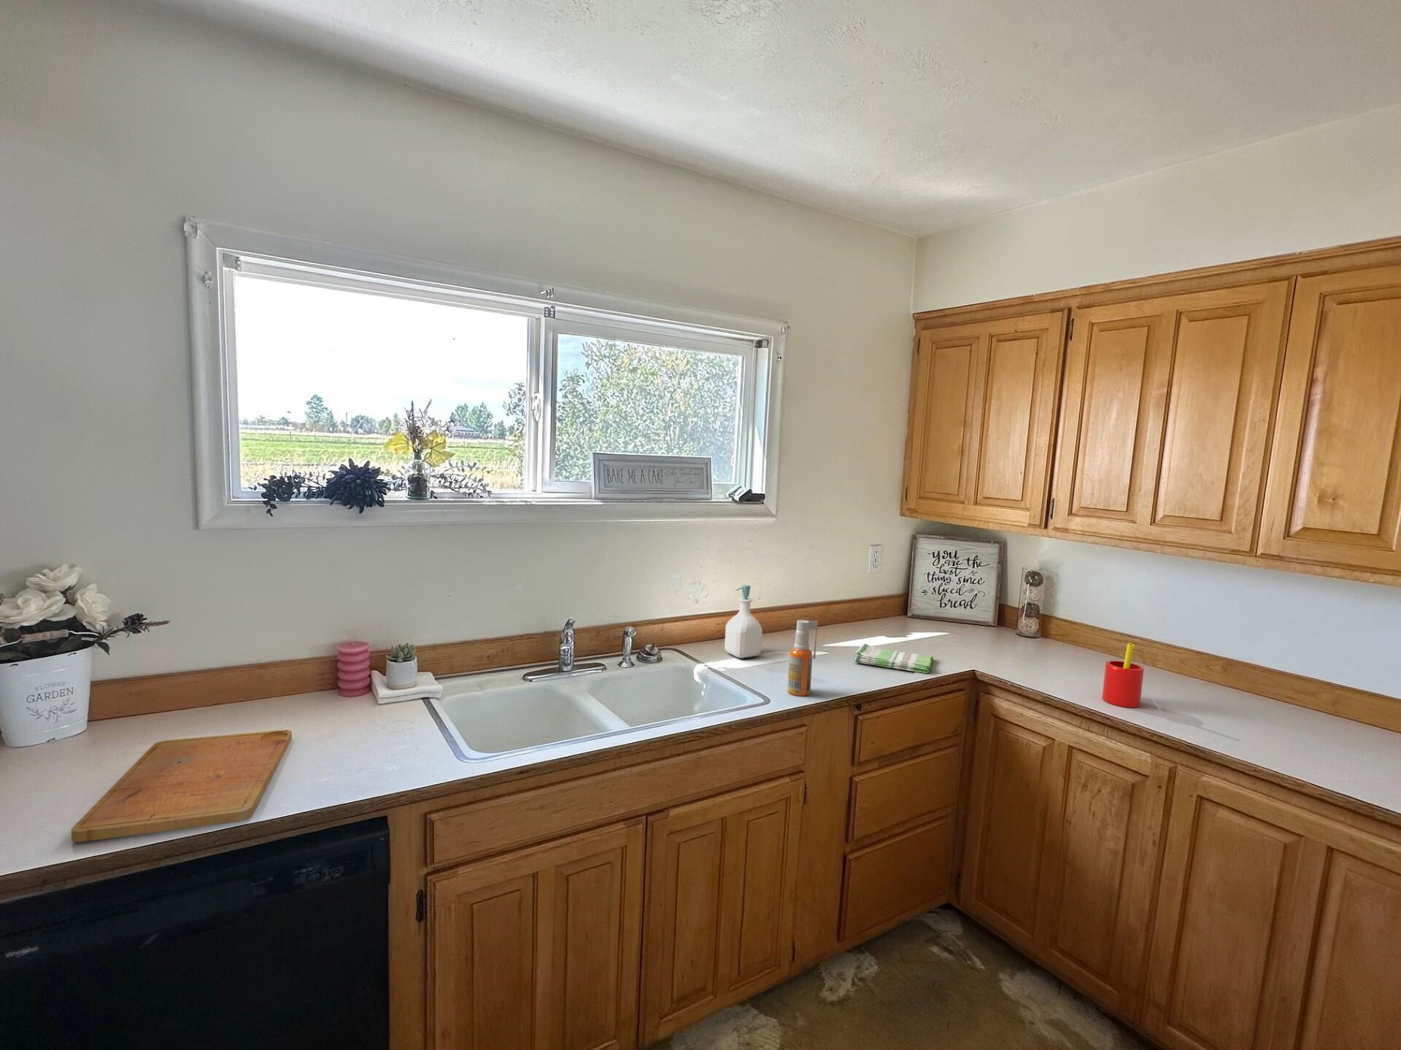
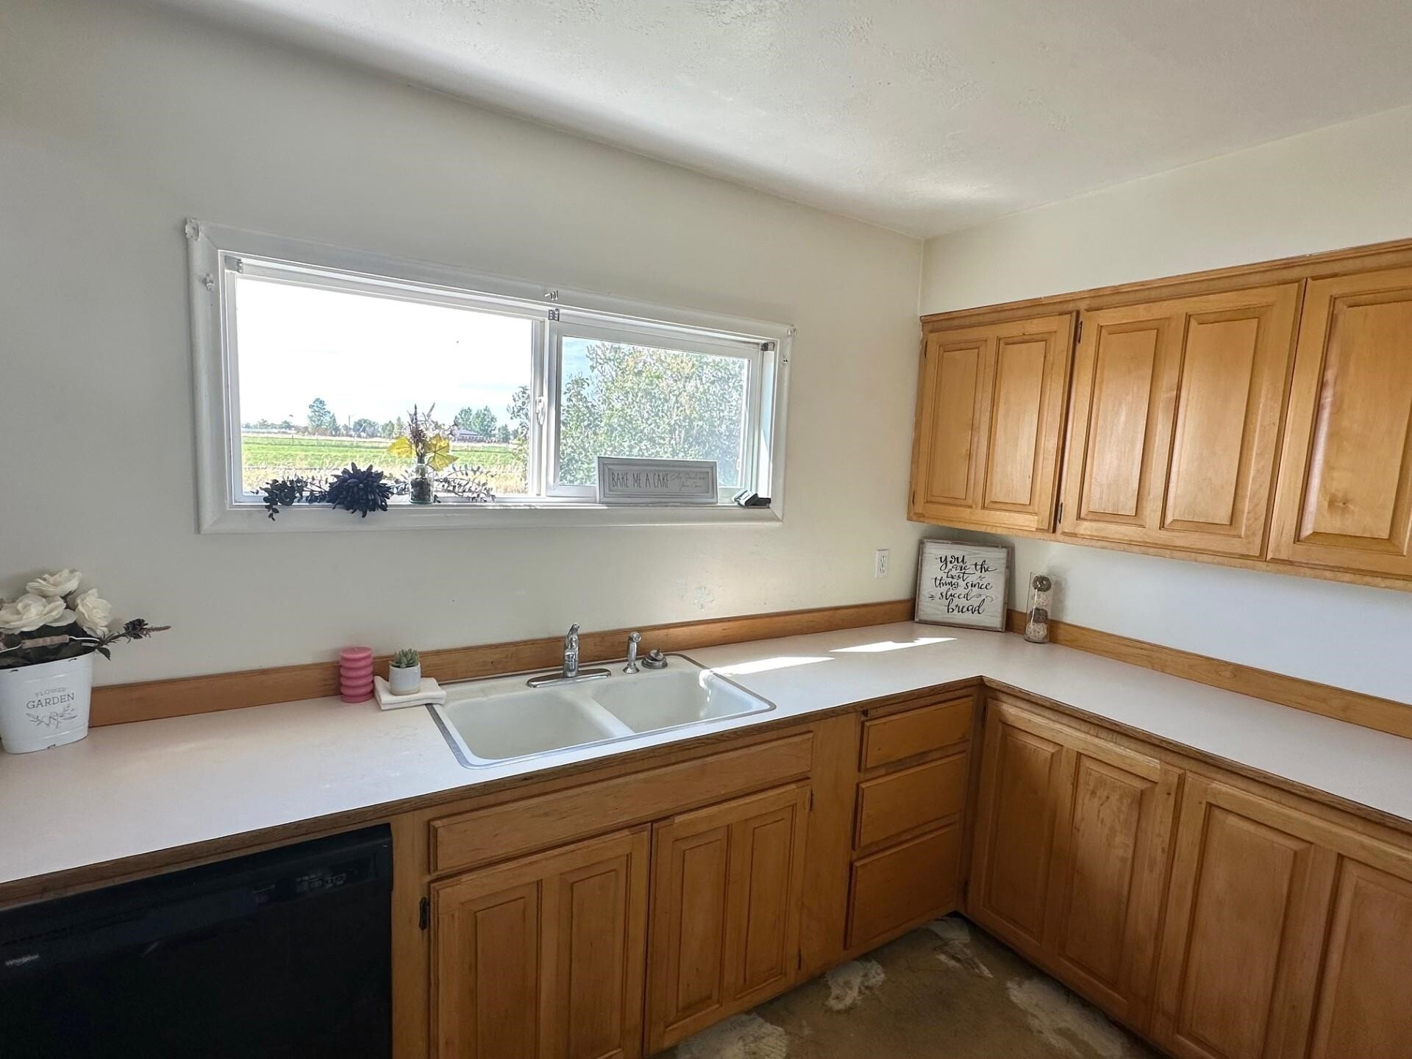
- soap bottle (745, 620)
- straw (1124, 671)
- spray bottle (803, 656)
- dish towel (894, 656)
- cutting board (199, 776)
